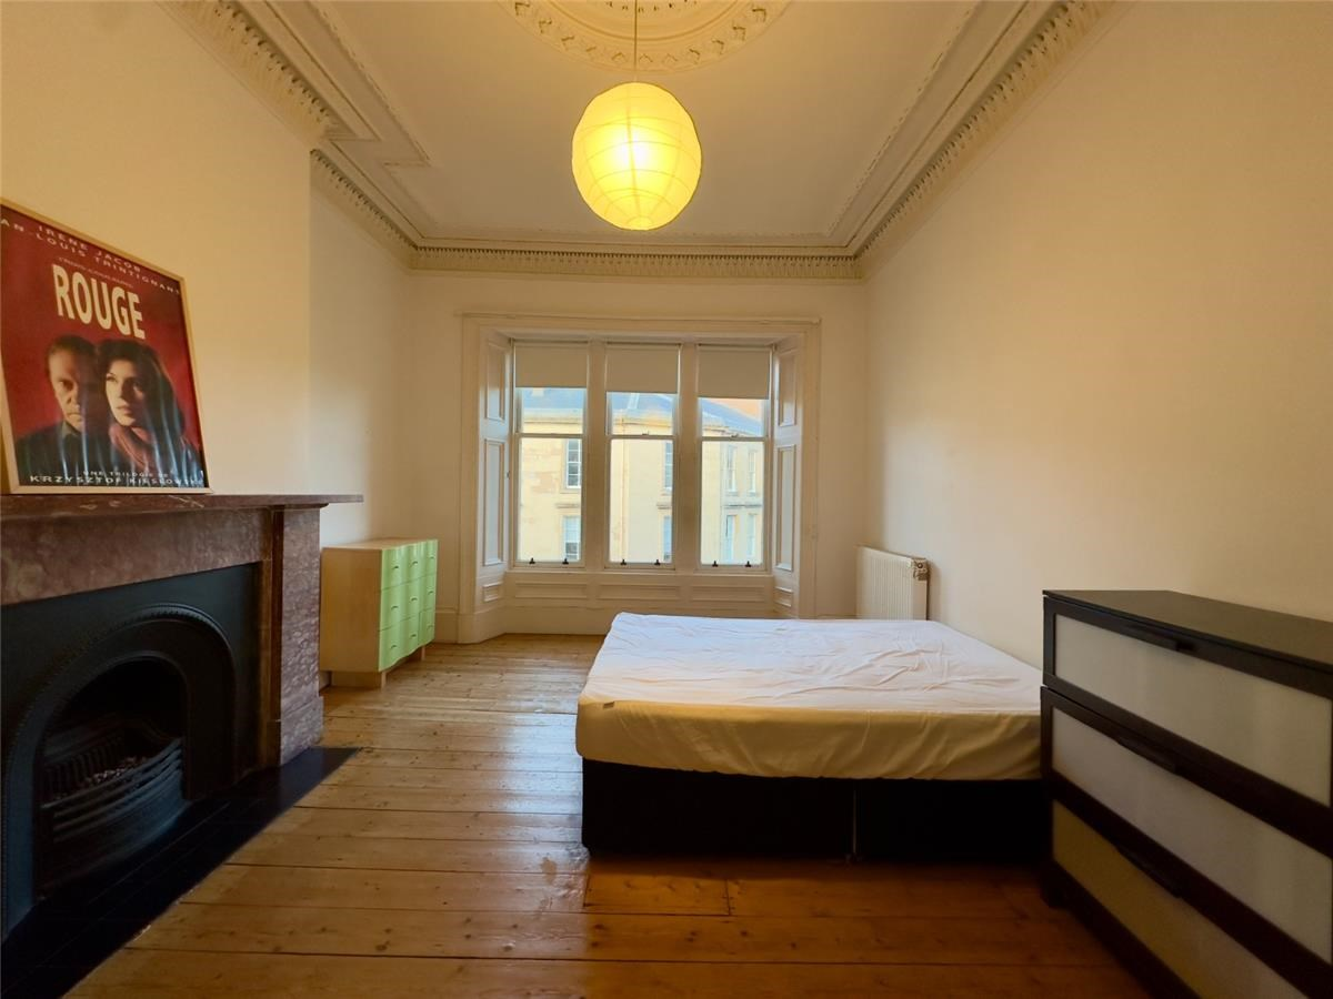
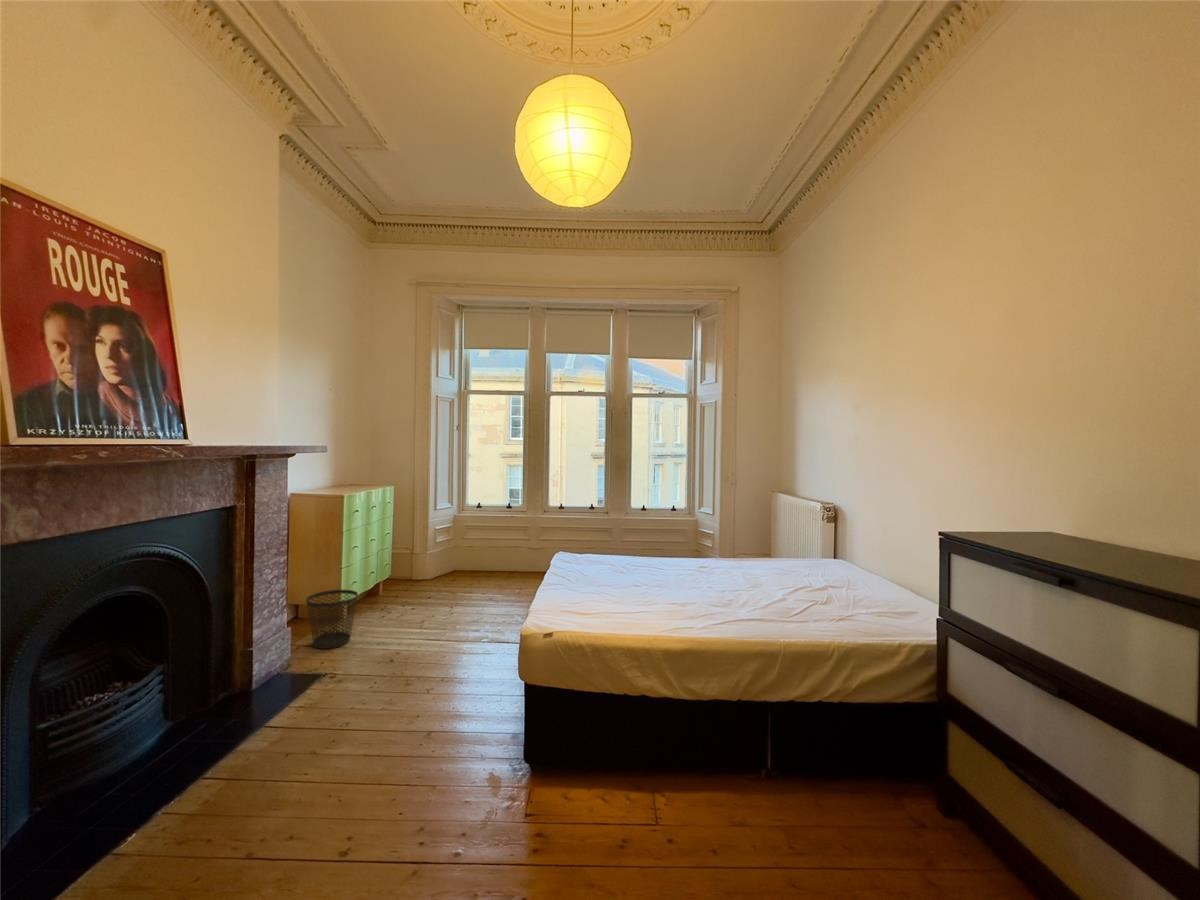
+ wastebasket (331, 619)
